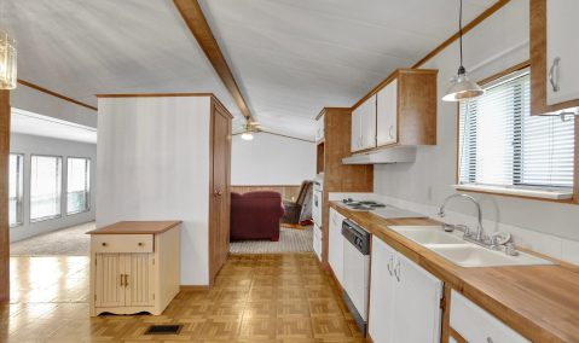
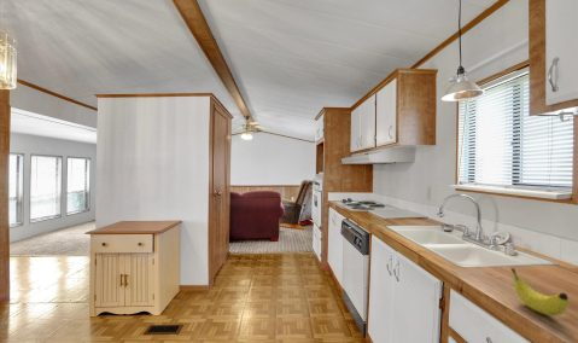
+ fruit (538, 295)
